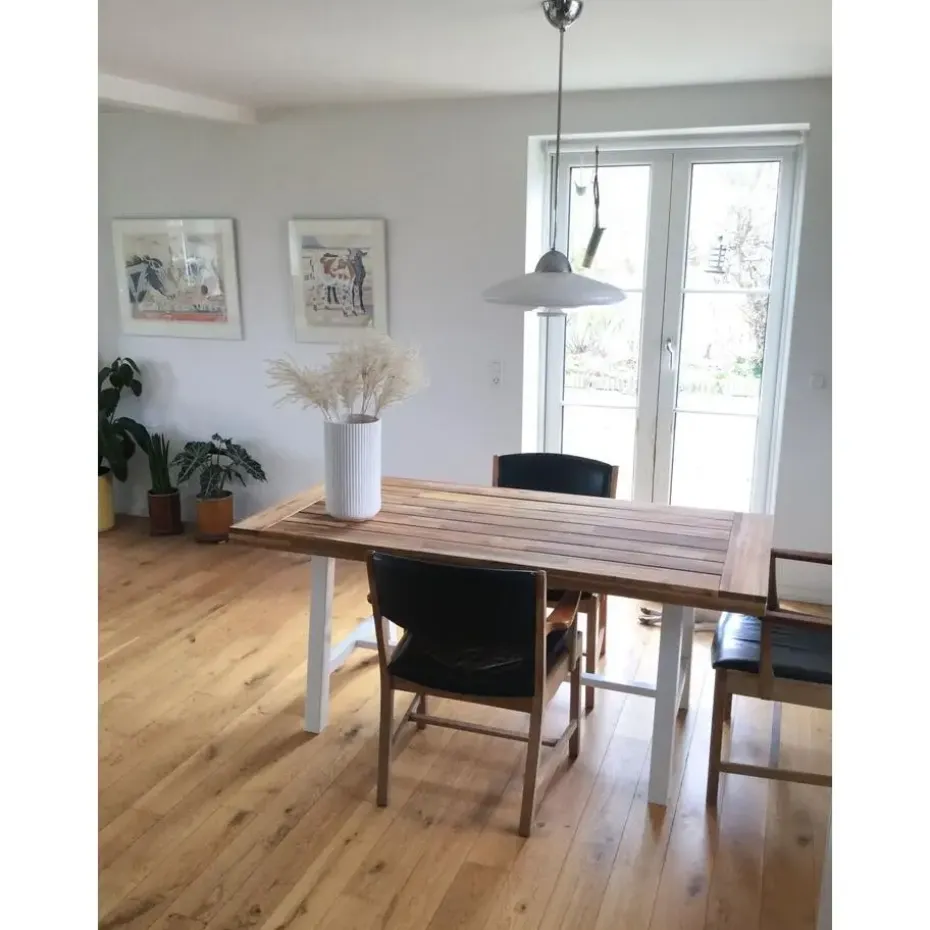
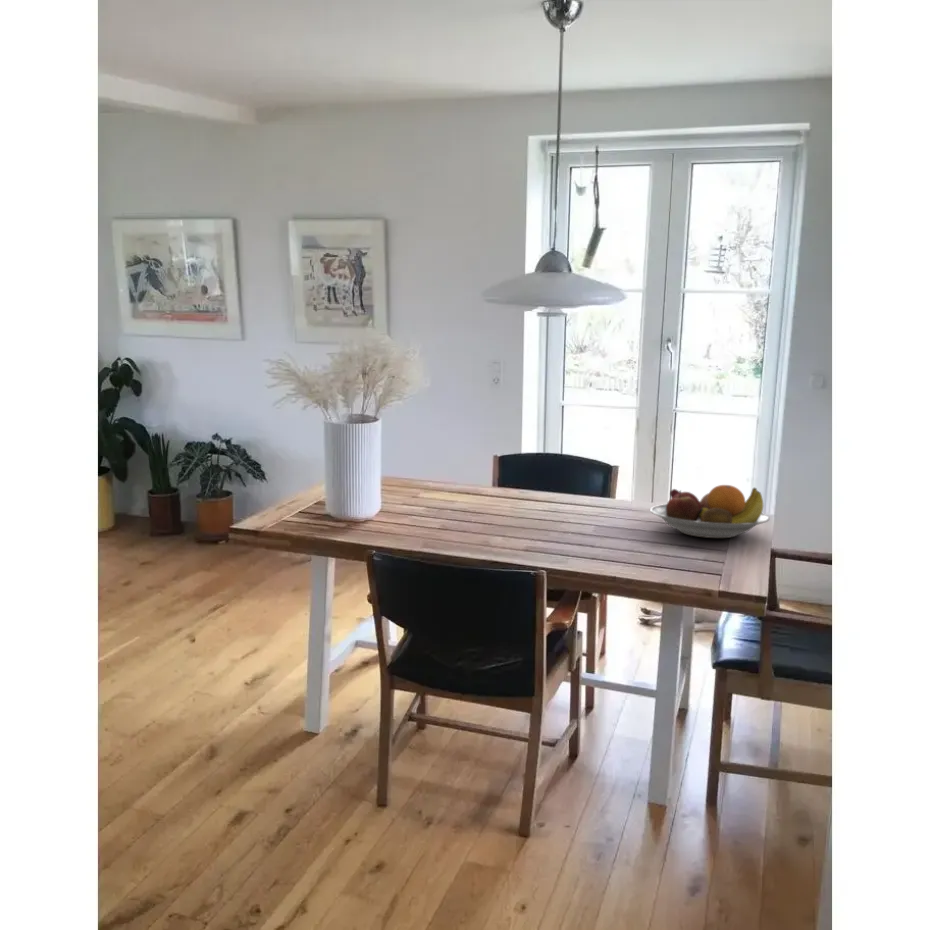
+ fruit bowl (709, 508)
